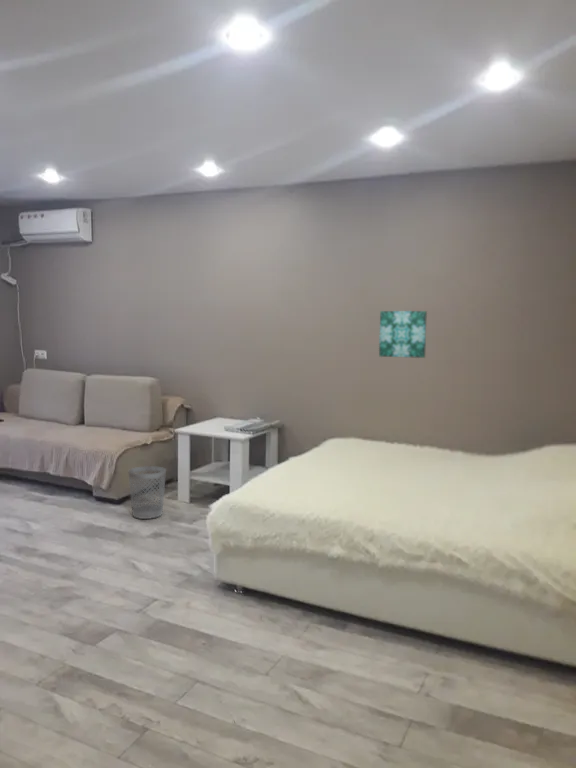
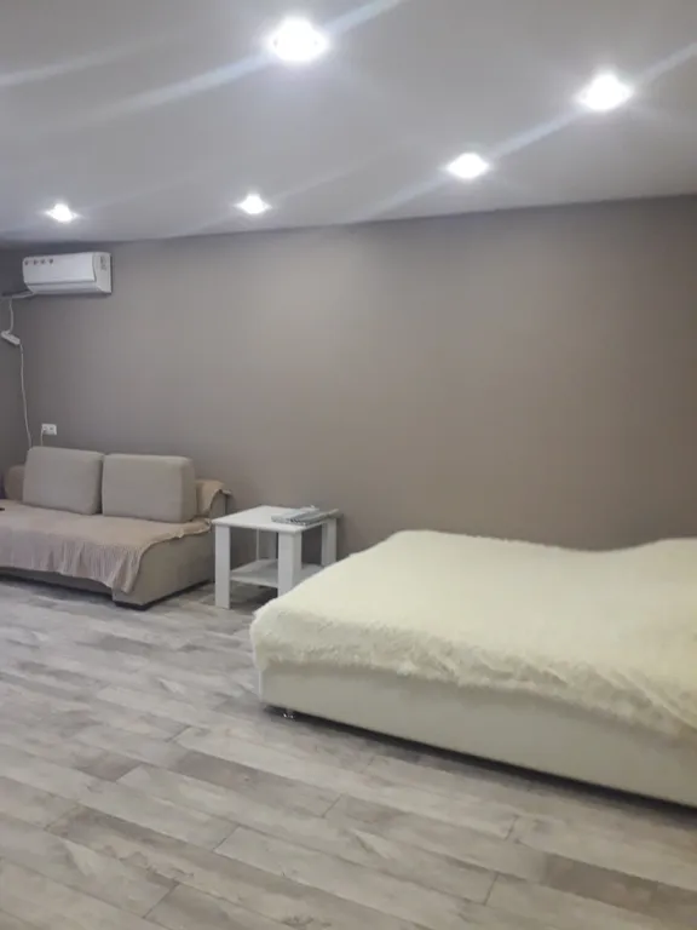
- wastebasket (146, 492)
- wall art (402, 334)
